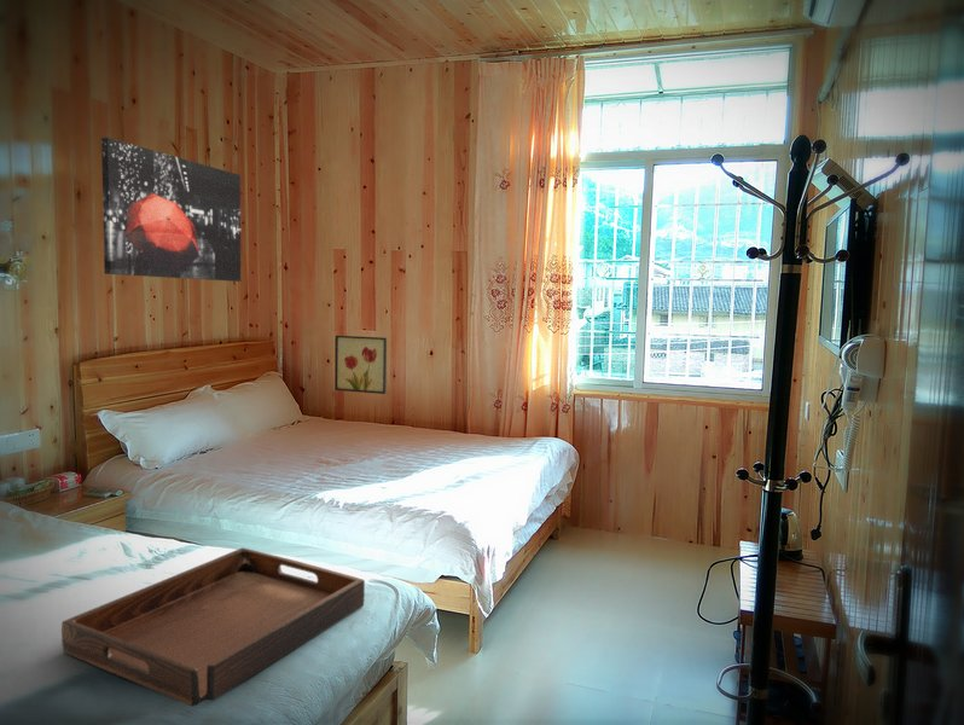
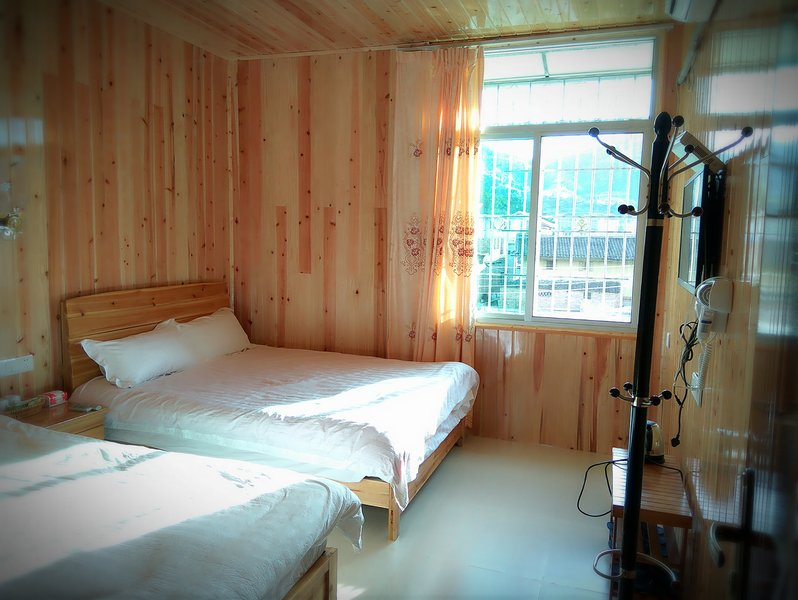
- wall art (180, 219)
- serving tray (225, 611)
- wall art (360, 364)
